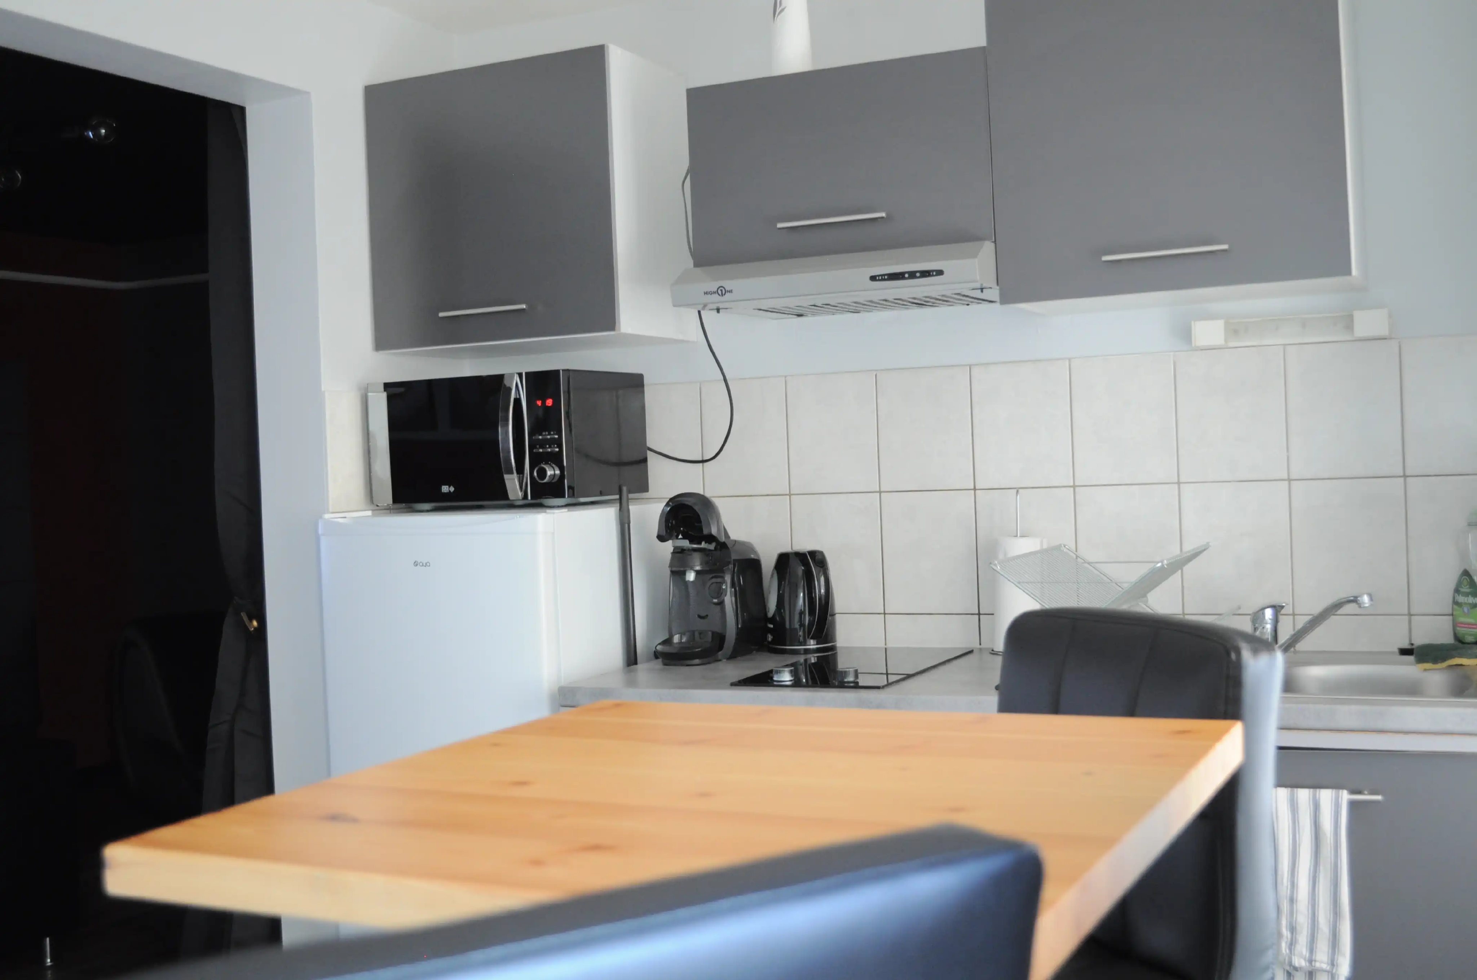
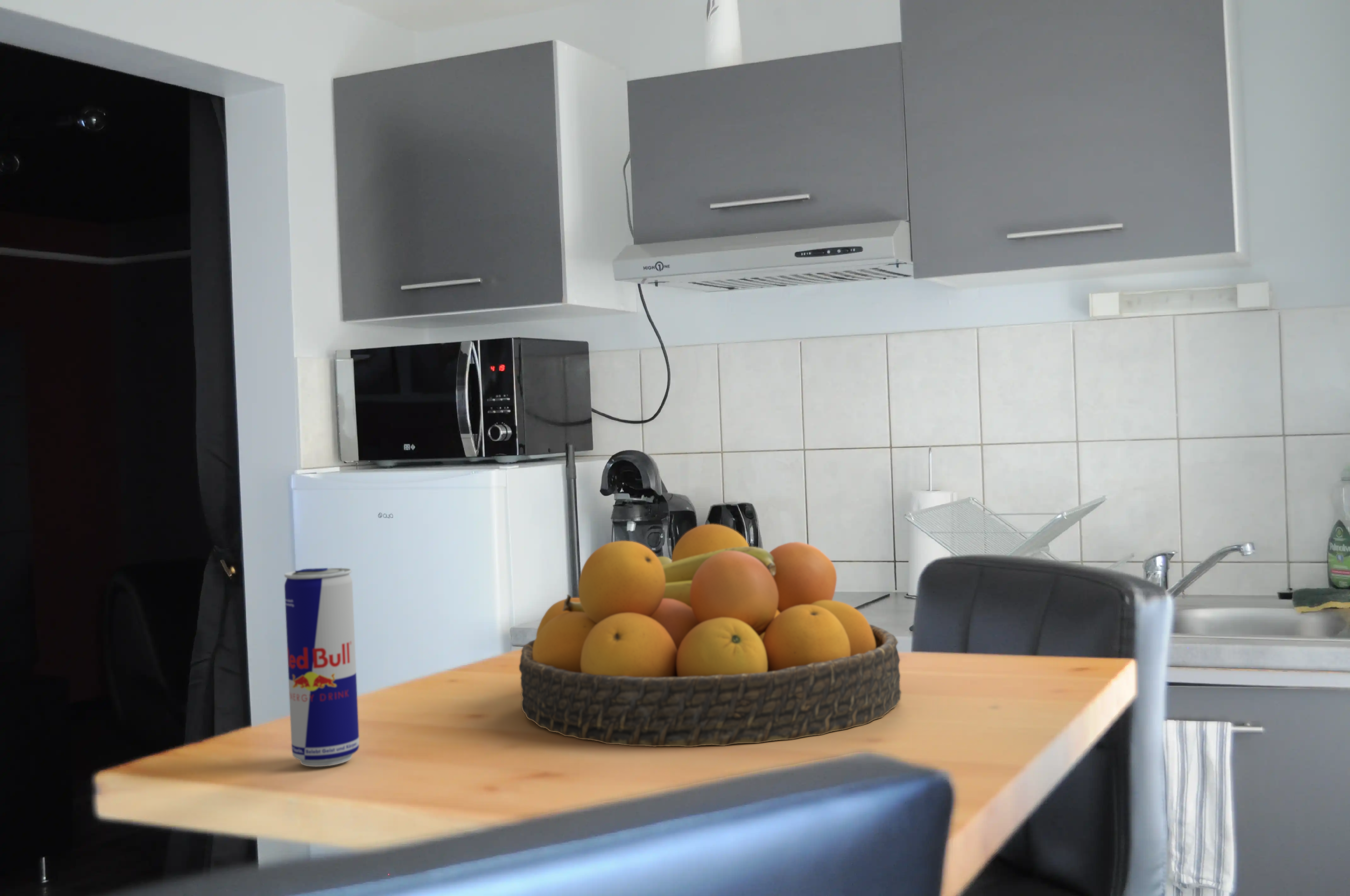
+ beverage can (322, 664)
+ fruit bowl (706, 616)
